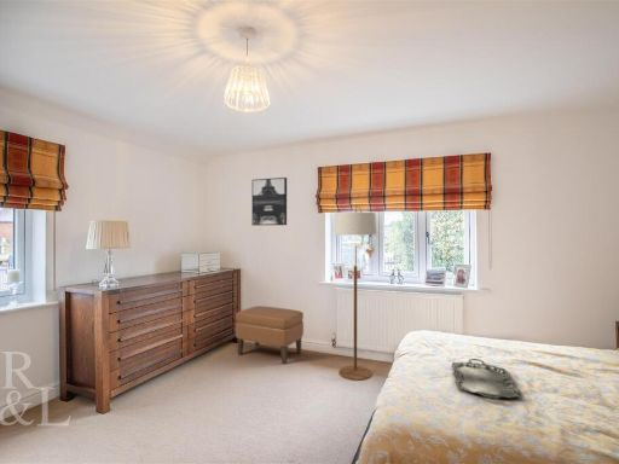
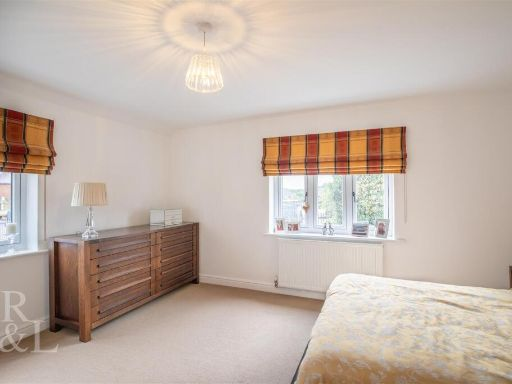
- serving tray (482, 377)
- ottoman (270, 331)
- floor lamp (355, 288)
- wall art (268, 202)
